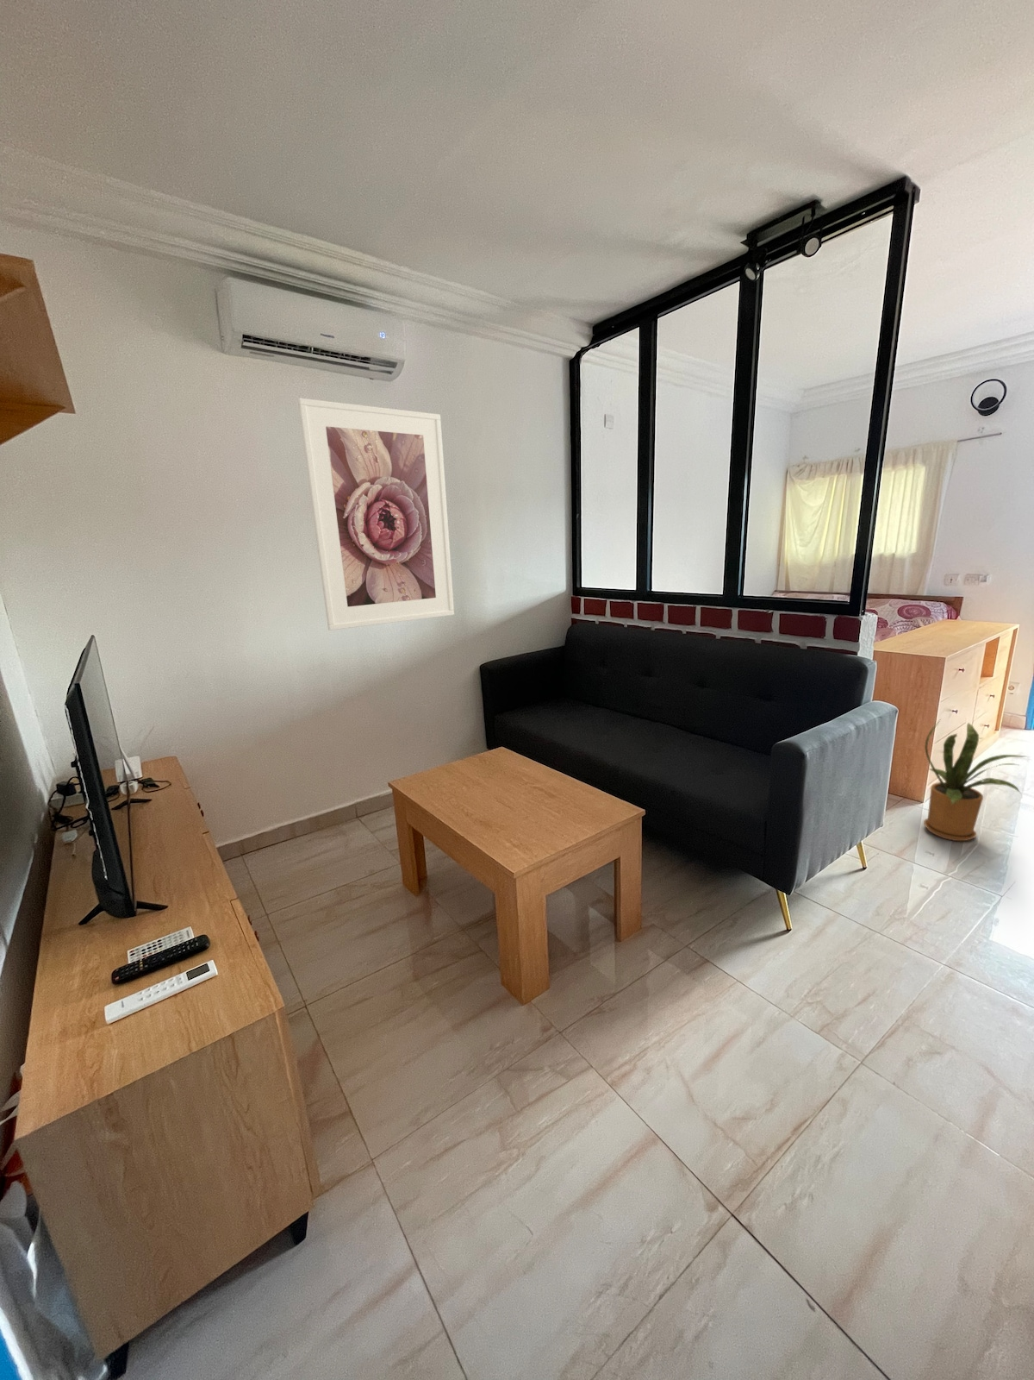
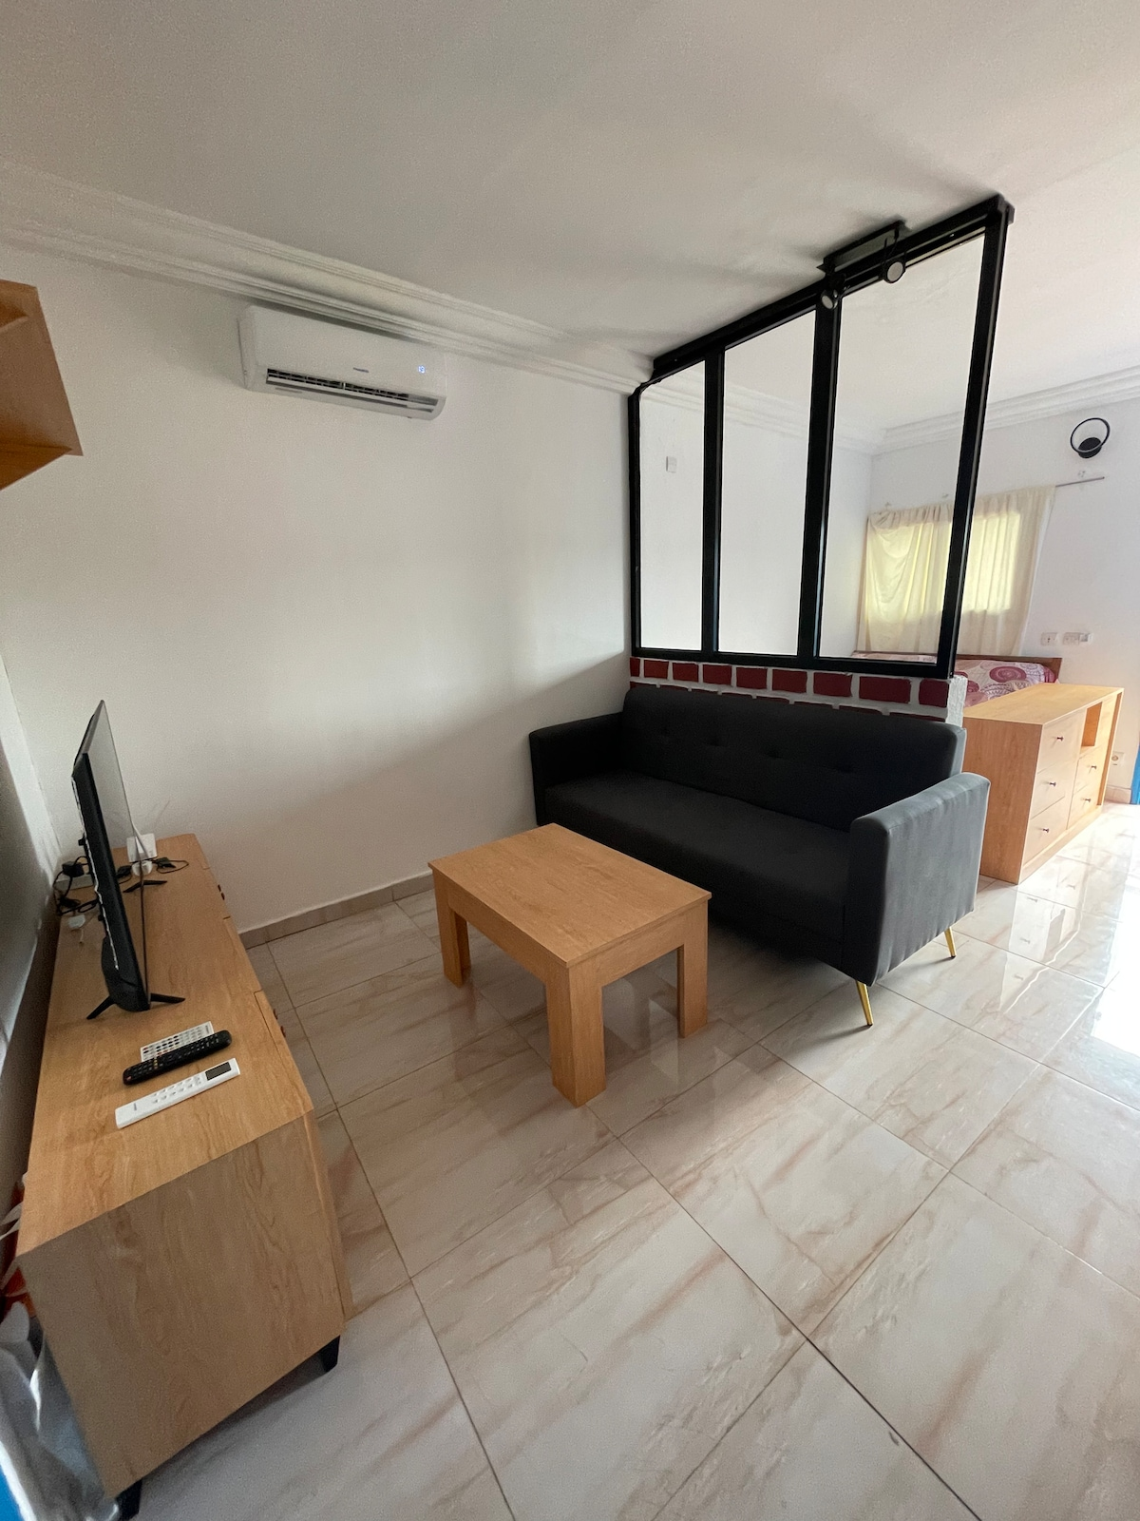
- house plant (968, 780)
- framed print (386, 519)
